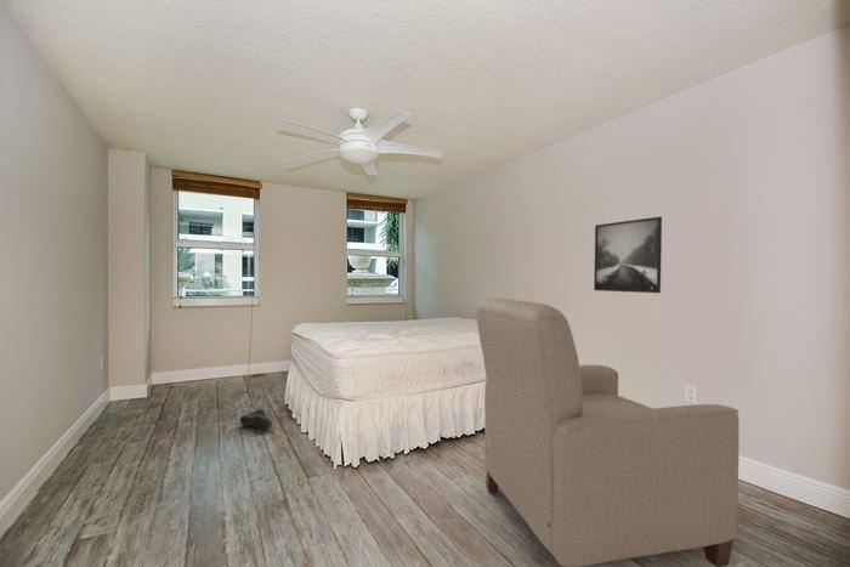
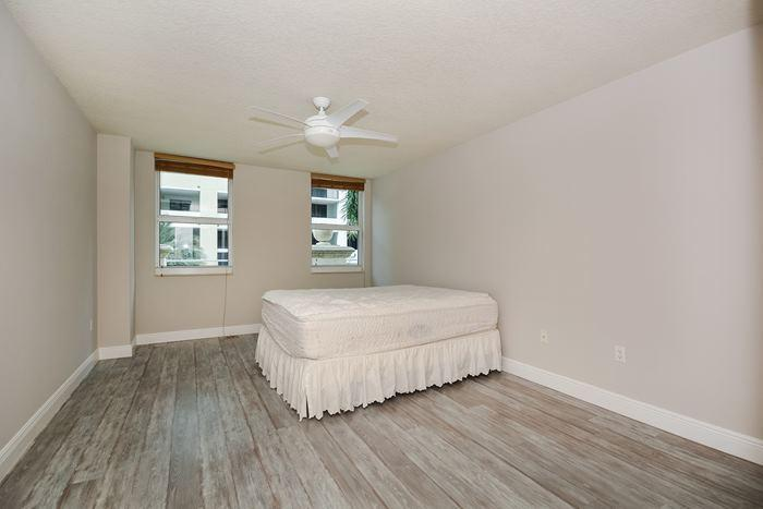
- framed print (625, 256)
- chair (585, 410)
- sneaker (261, 418)
